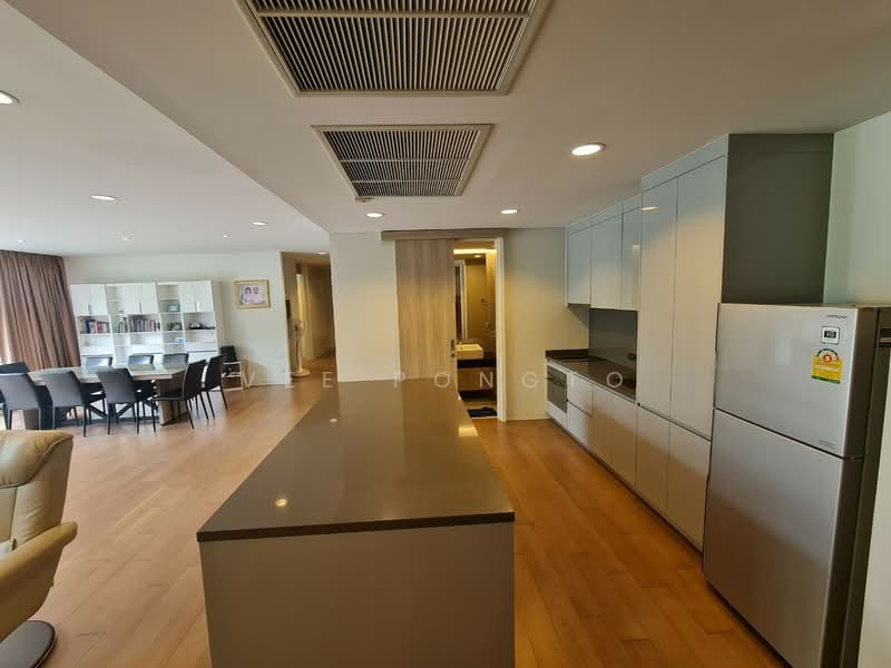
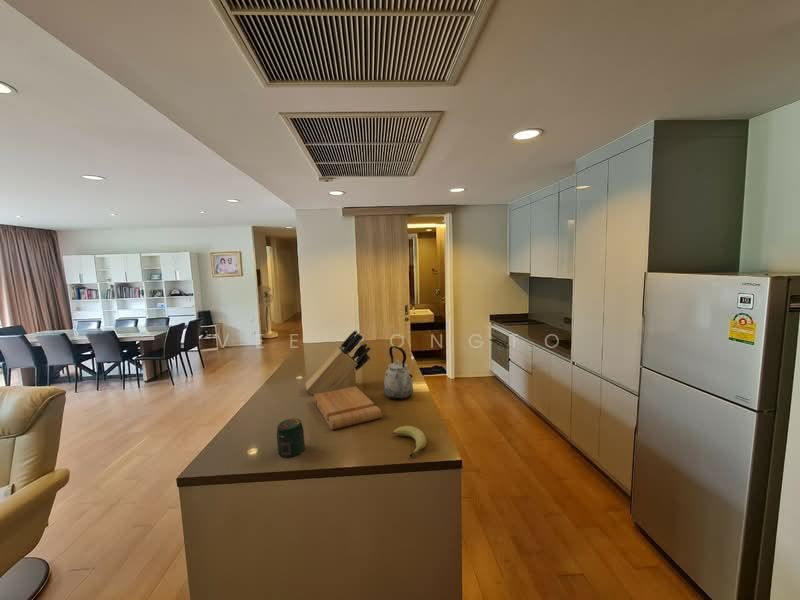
+ fruit (412, 437)
+ jar (290, 436)
+ knife block (338, 360)
+ kettle (400, 372)
+ cutting board (345, 405)
